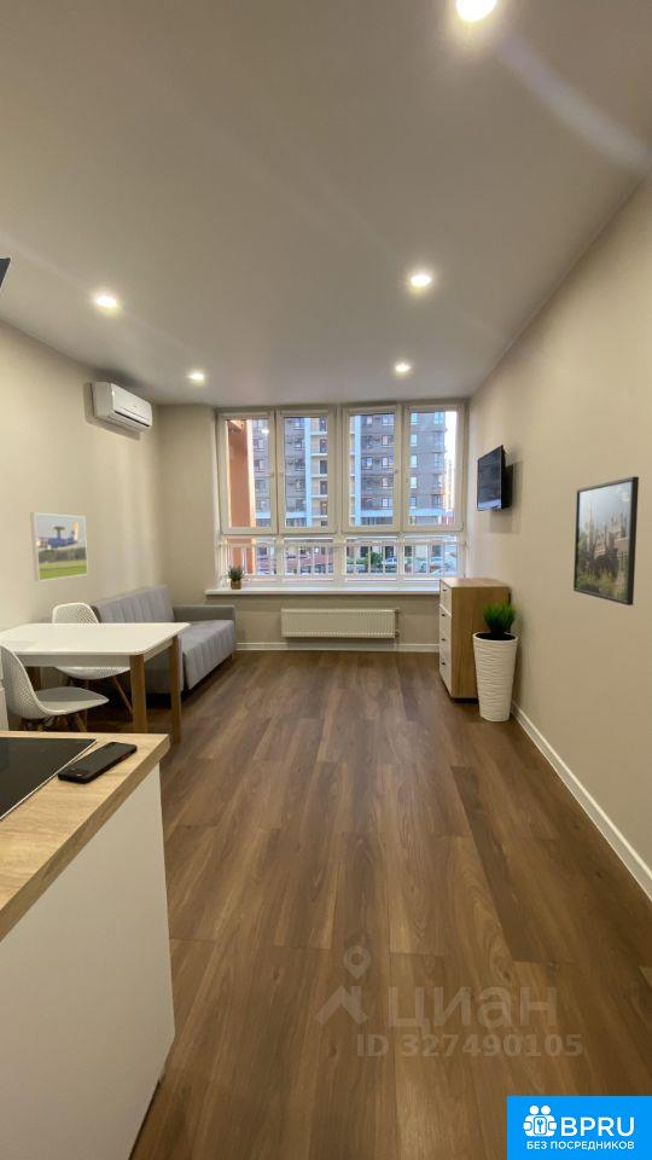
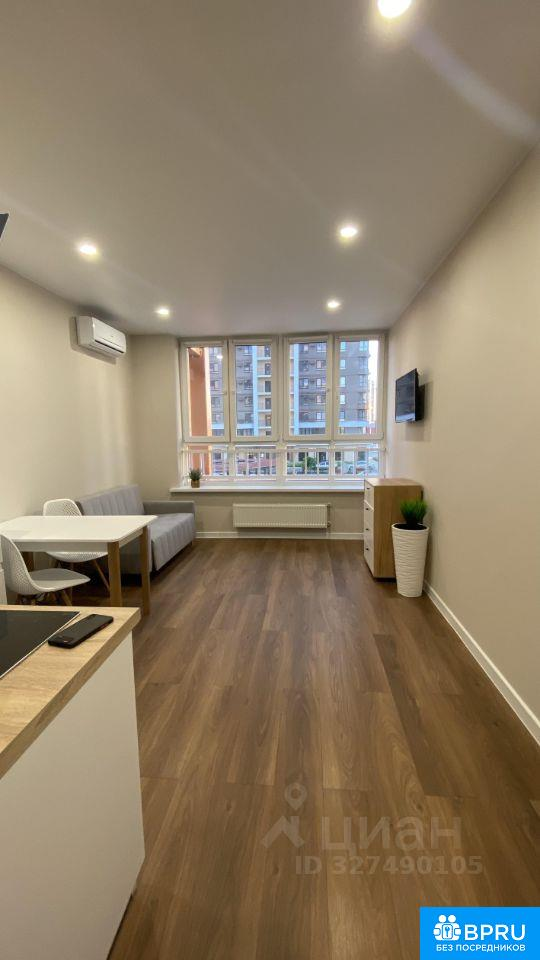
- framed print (62, 546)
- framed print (601, 540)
